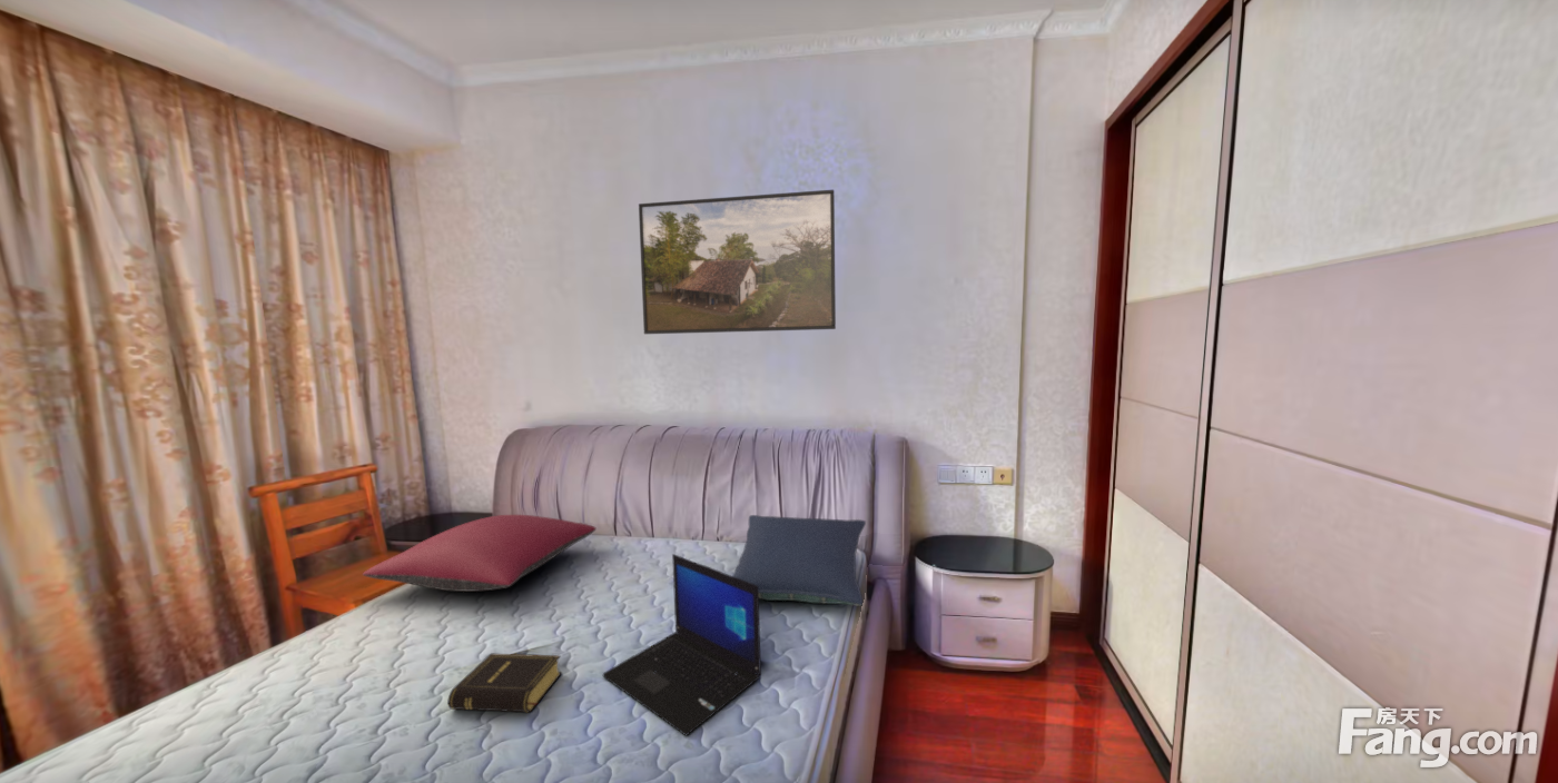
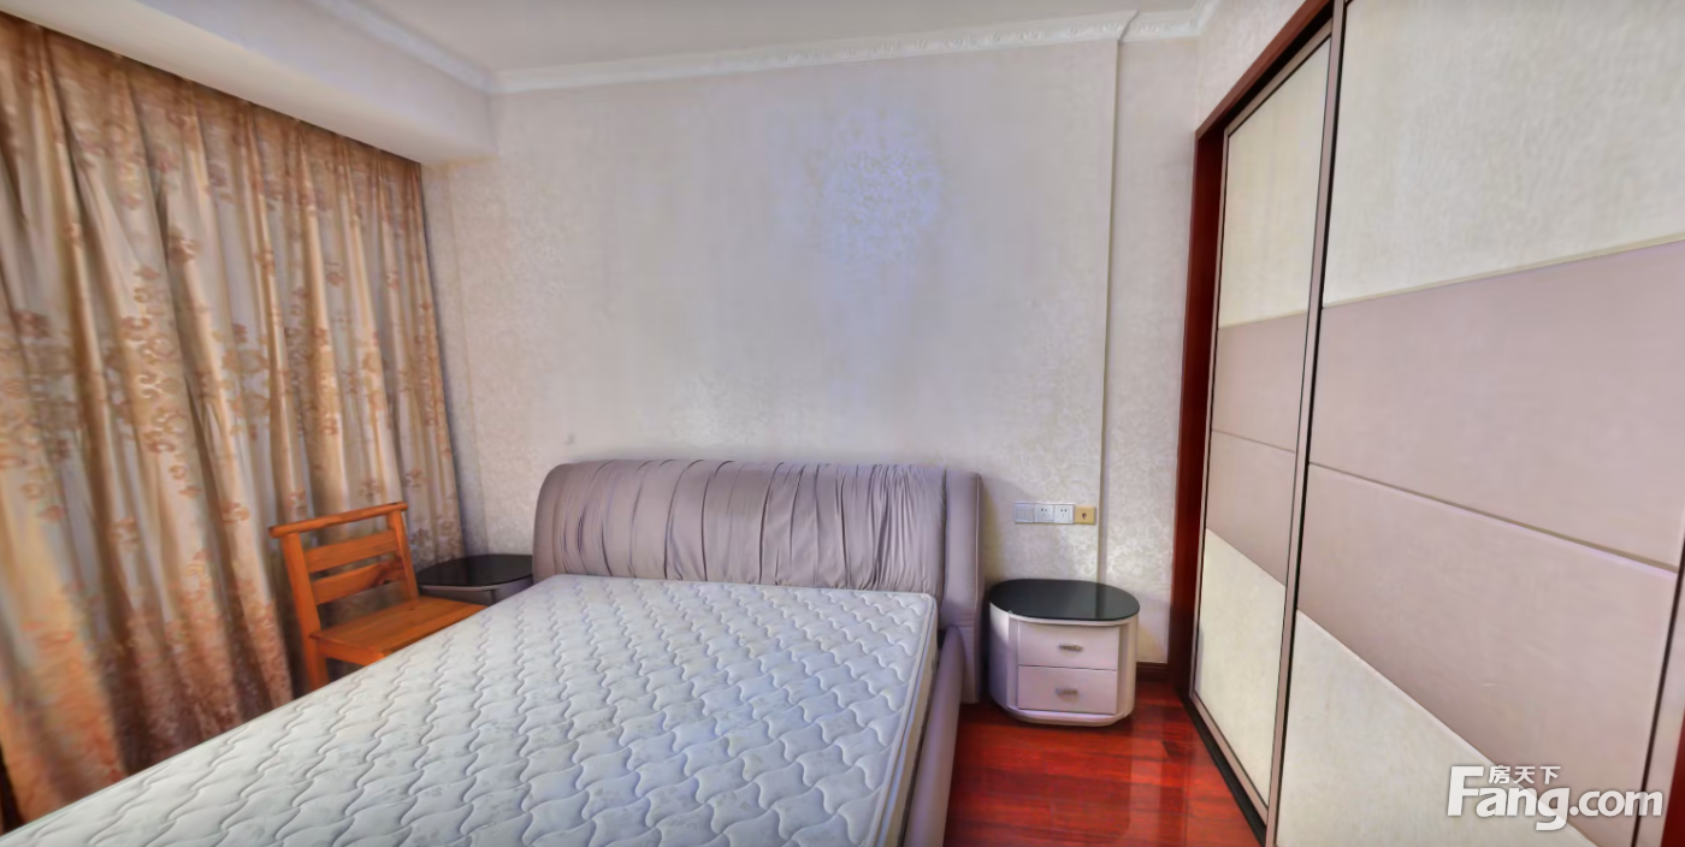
- pillow (798, 555)
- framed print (734, 265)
- book (511, 683)
- pillow (492, 547)
- laptop (680, 632)
